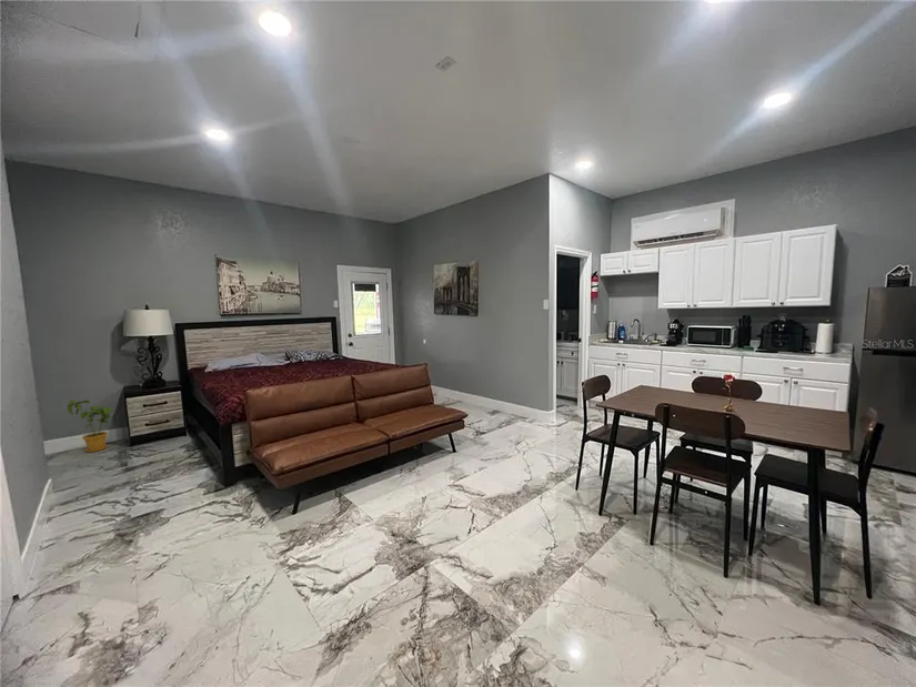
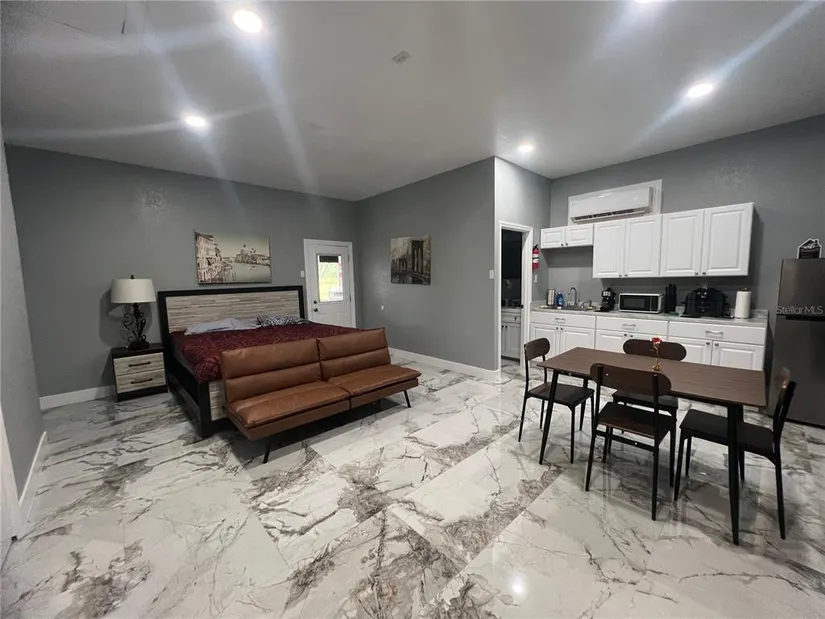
- house plant (92, 423)
